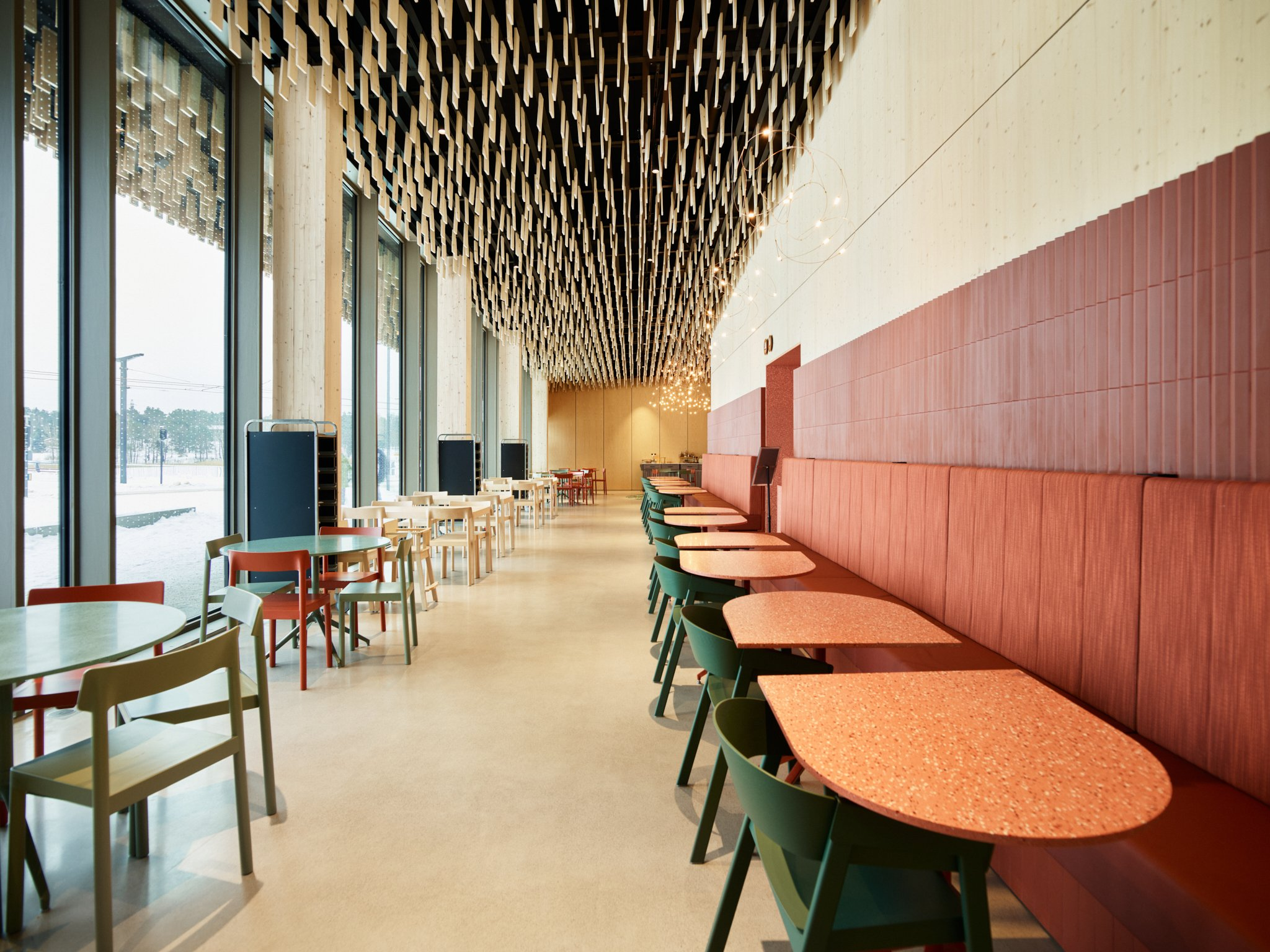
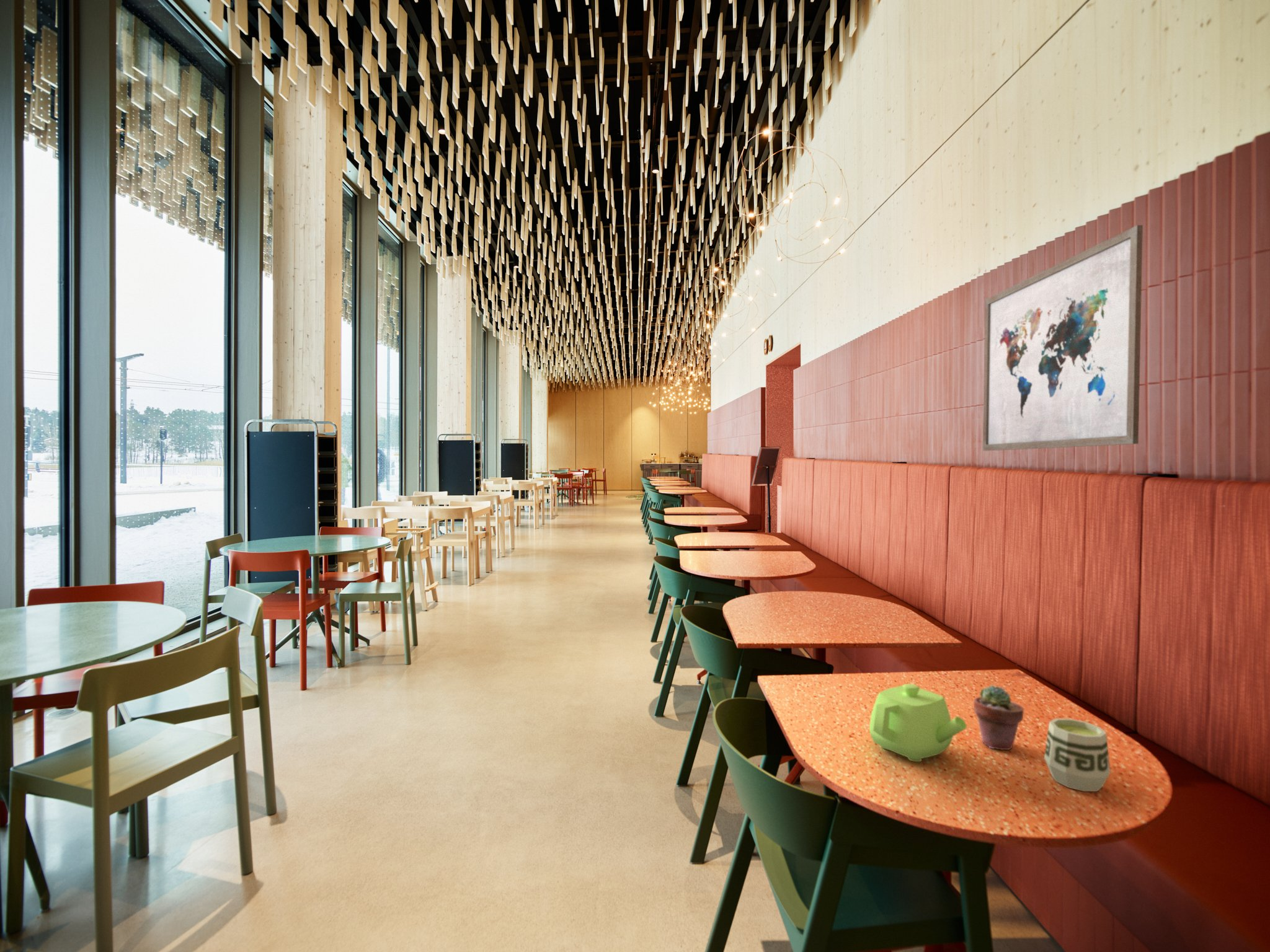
+ potted succulent (998, 715)
+ cup (1077, 754)
+ teapot (917, 723)
+ wall art (1047, 358)
